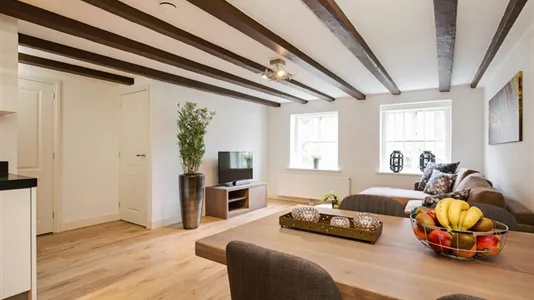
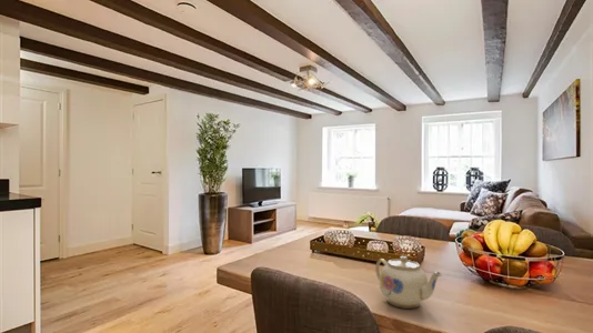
+ teapot (405, 279)
